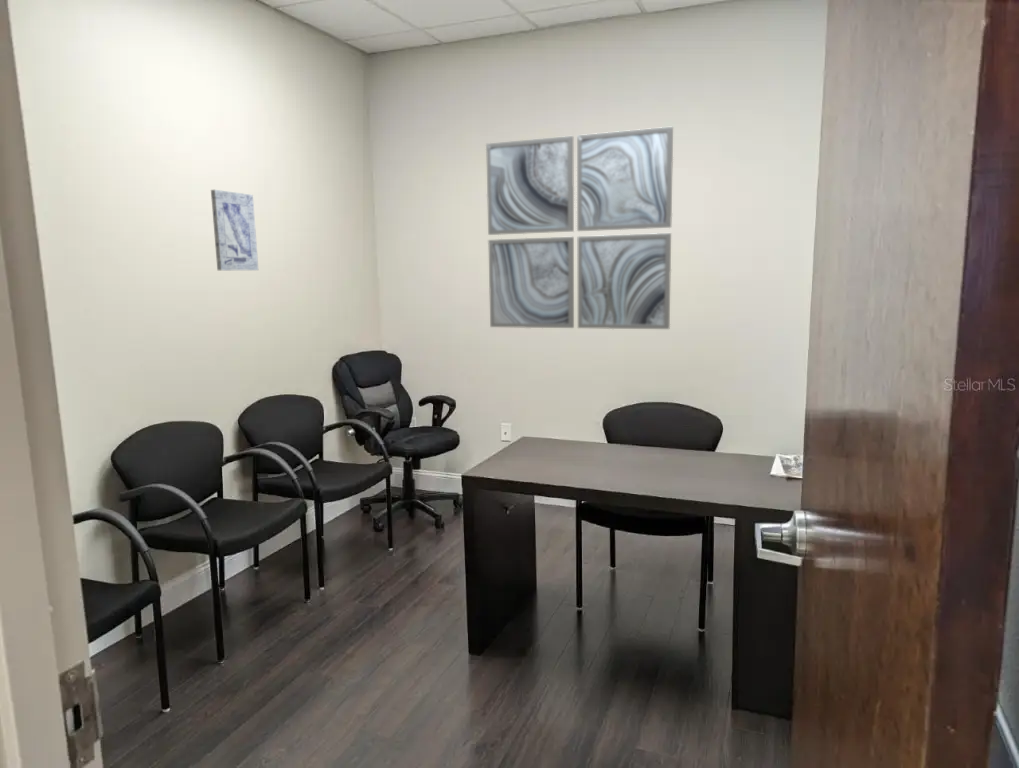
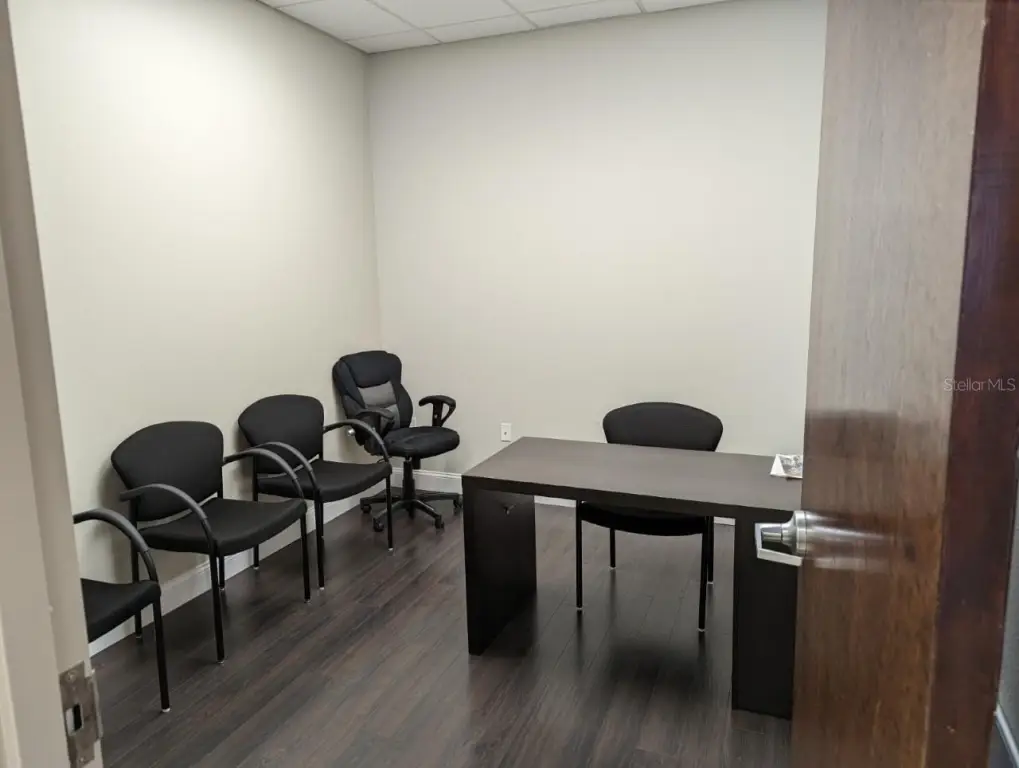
- wall art (235, 231)
- wall art (573, 231)
